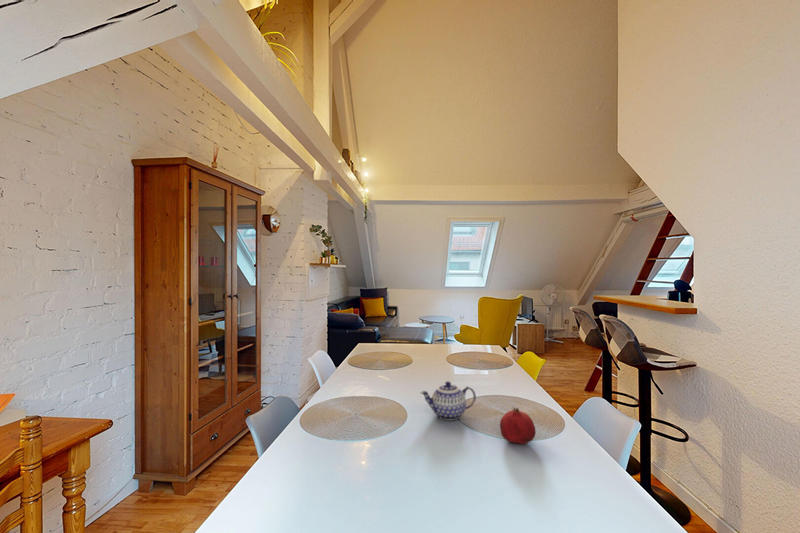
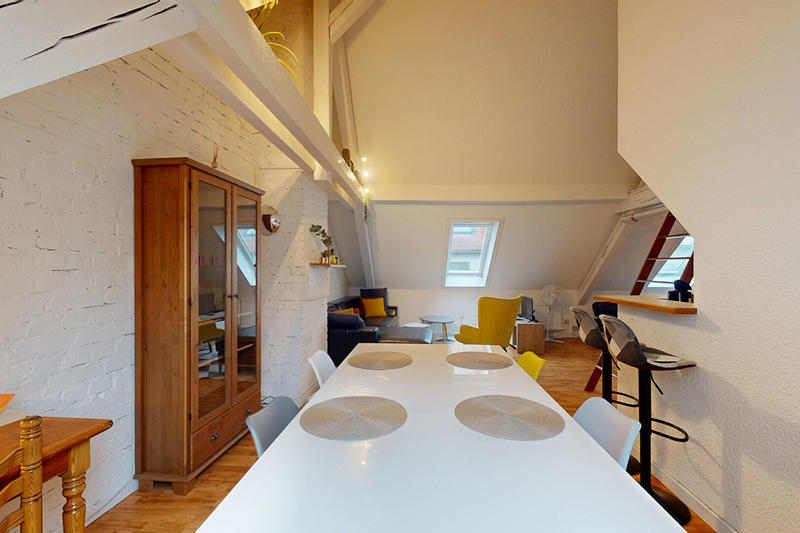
- fruit (517, 424)
- teapot (448, 398)
